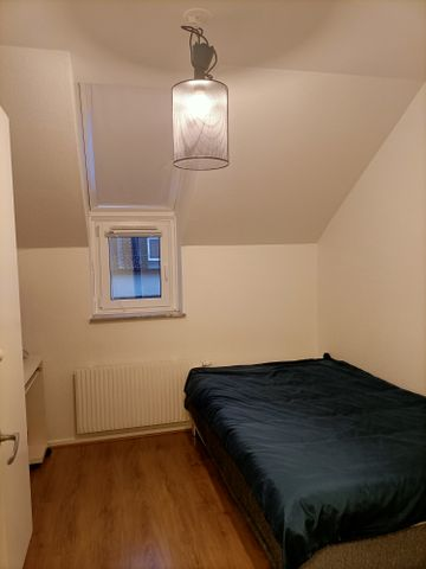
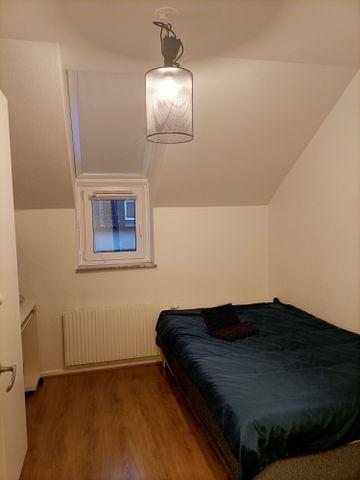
+ laptop (229, 320)
